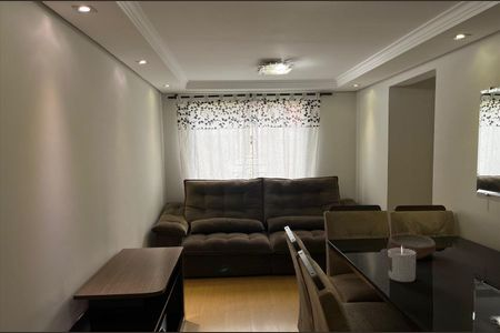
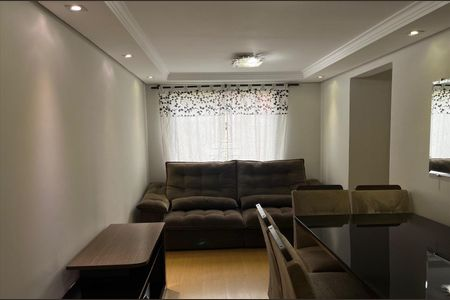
- candle (401, 262)
- bowl (411, 246)
